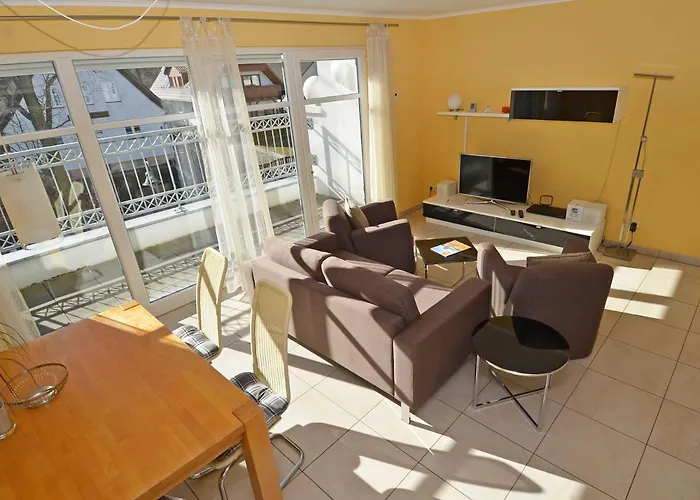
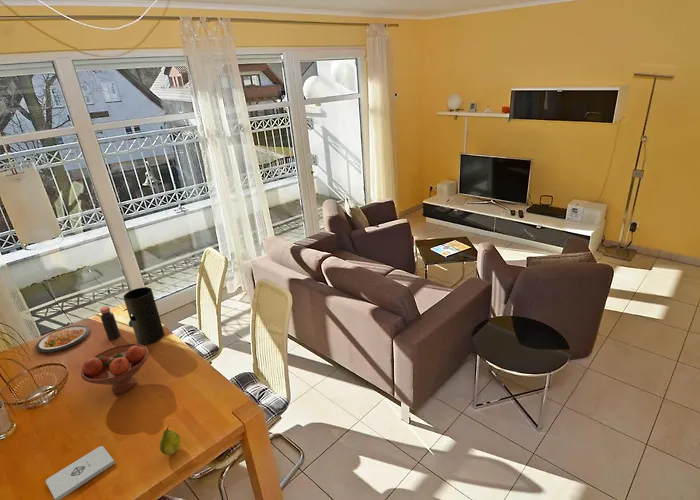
+ dish (62, 337)
+ vase (142, 316)
+ fruit bowl (118, 368)
+ notepad (80, 471)
+ bottle (109, 322)
+ fruit (169, 441)
